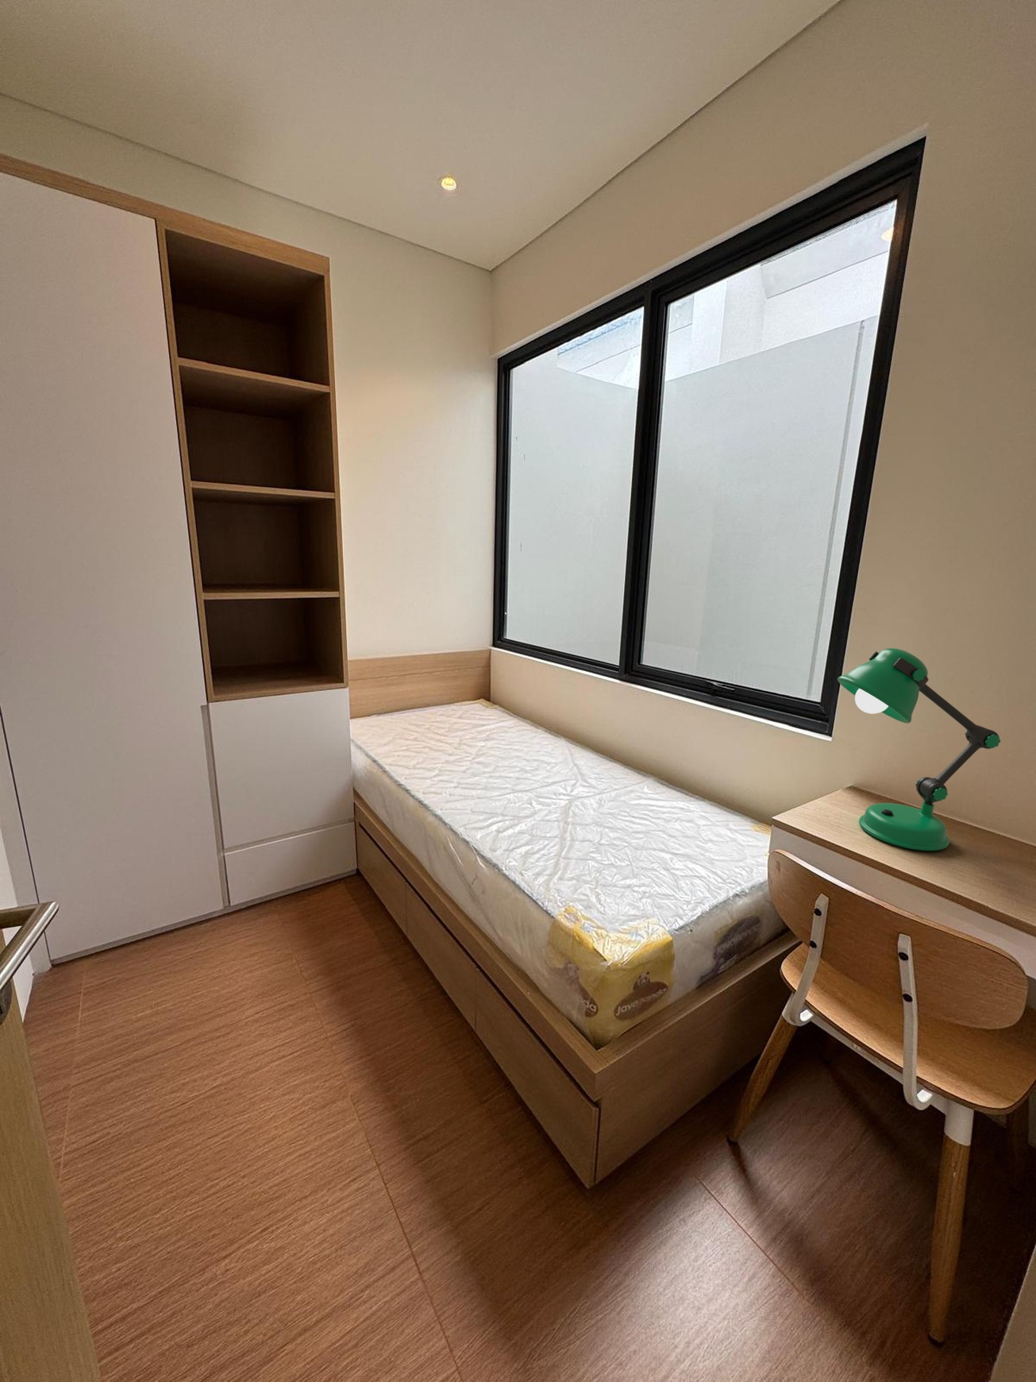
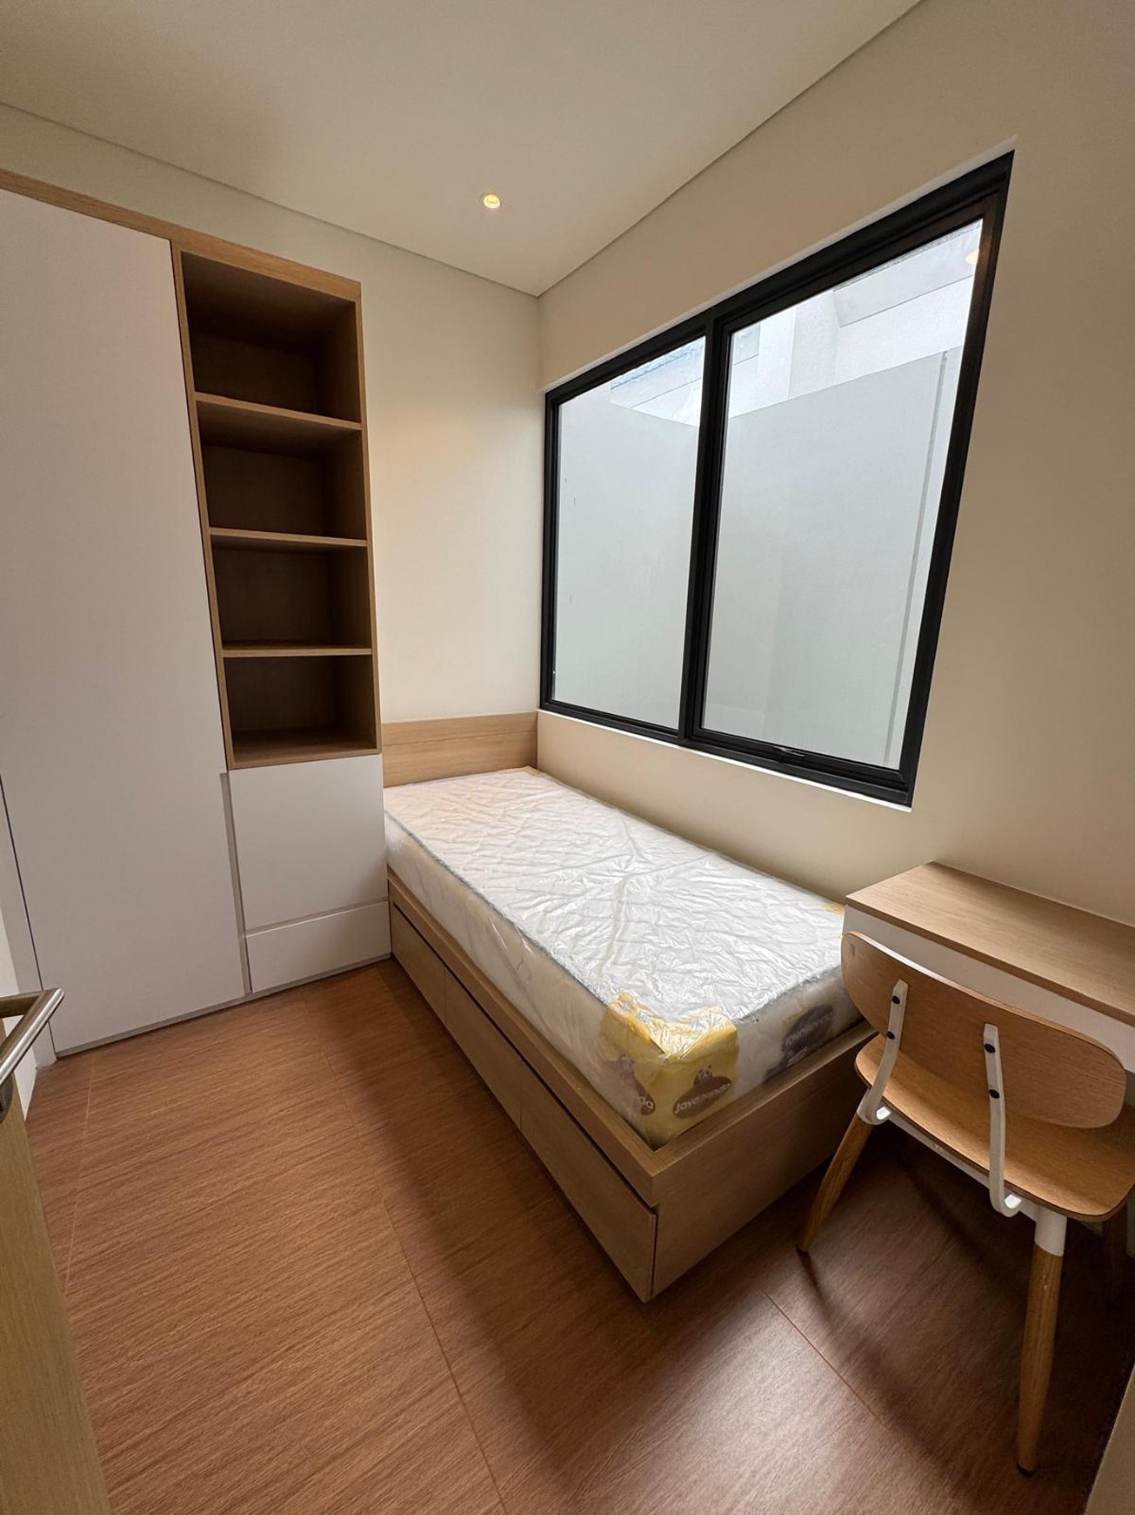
- desk lamp (909, 723)
